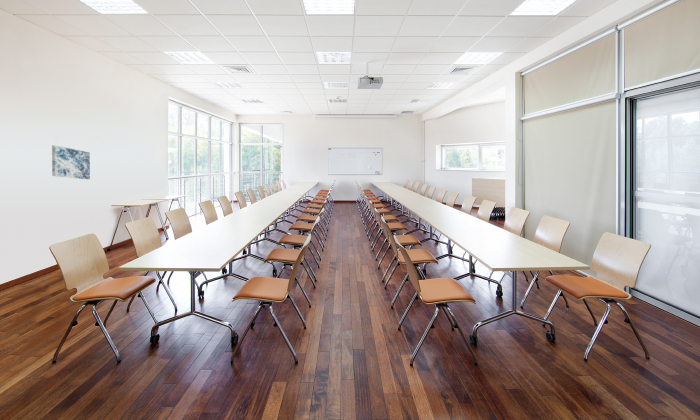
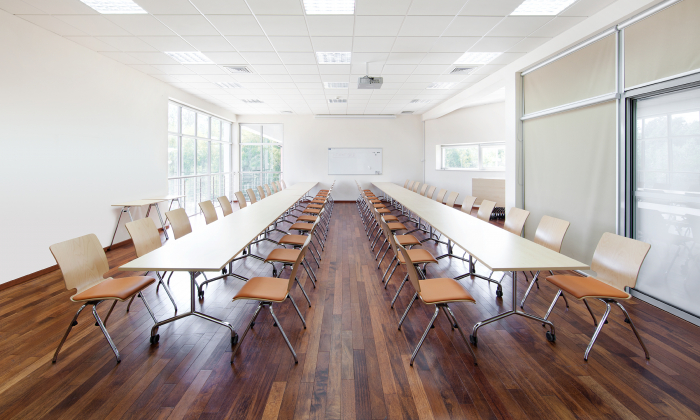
- wall art (72, 163)
